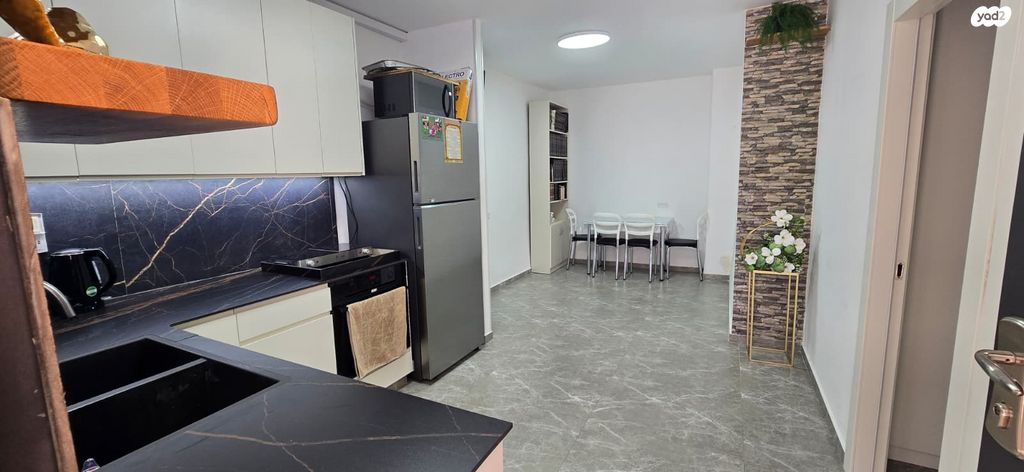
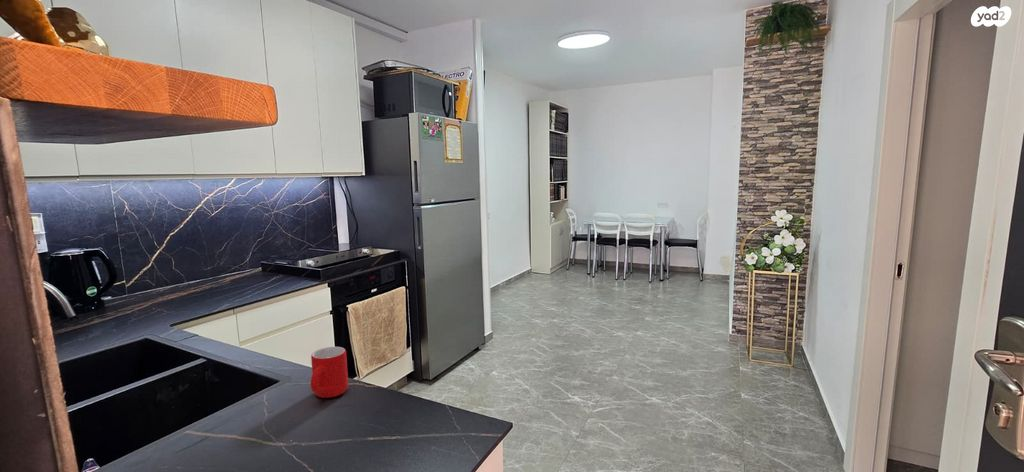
+ mug (326, 376)
